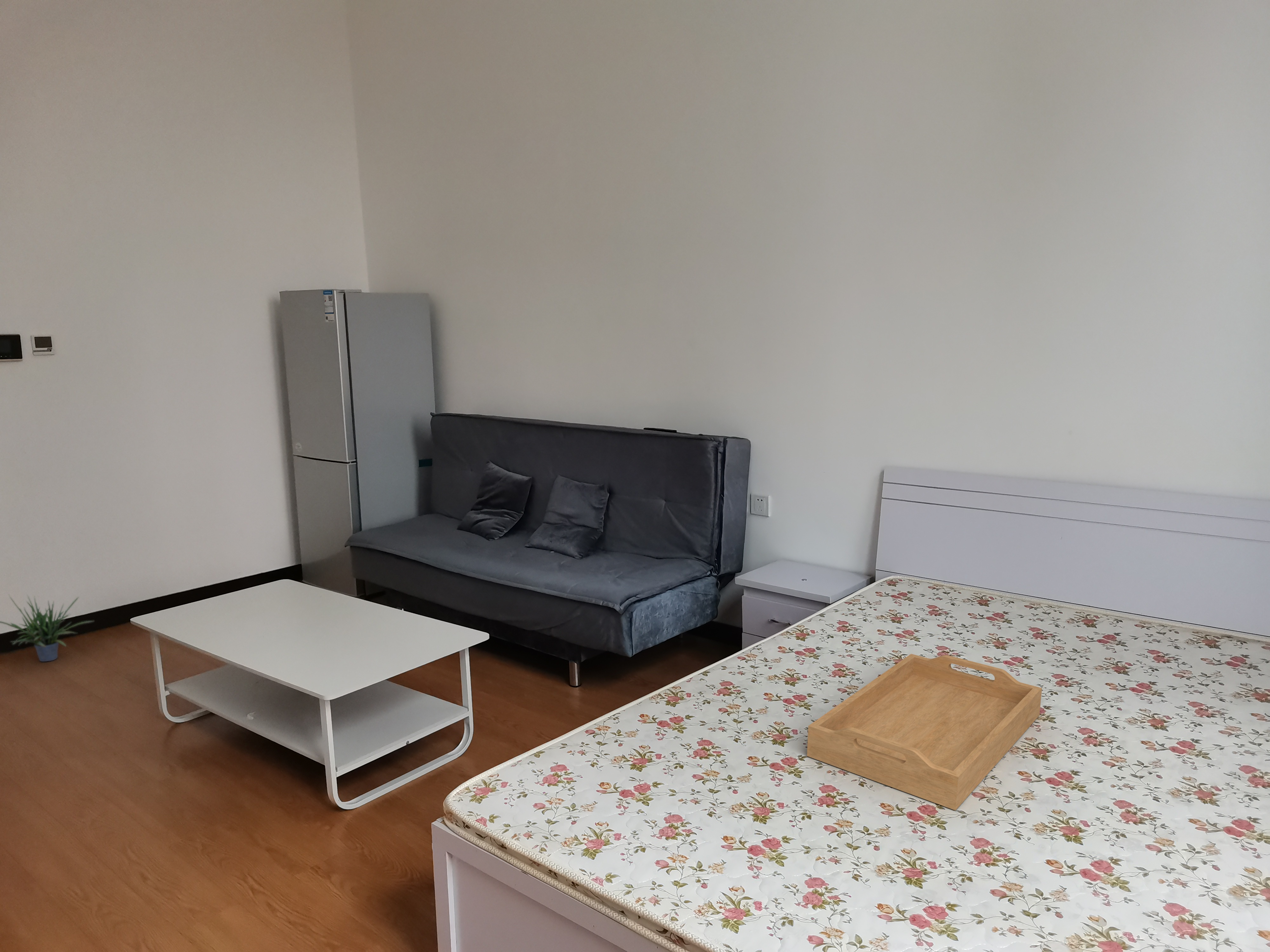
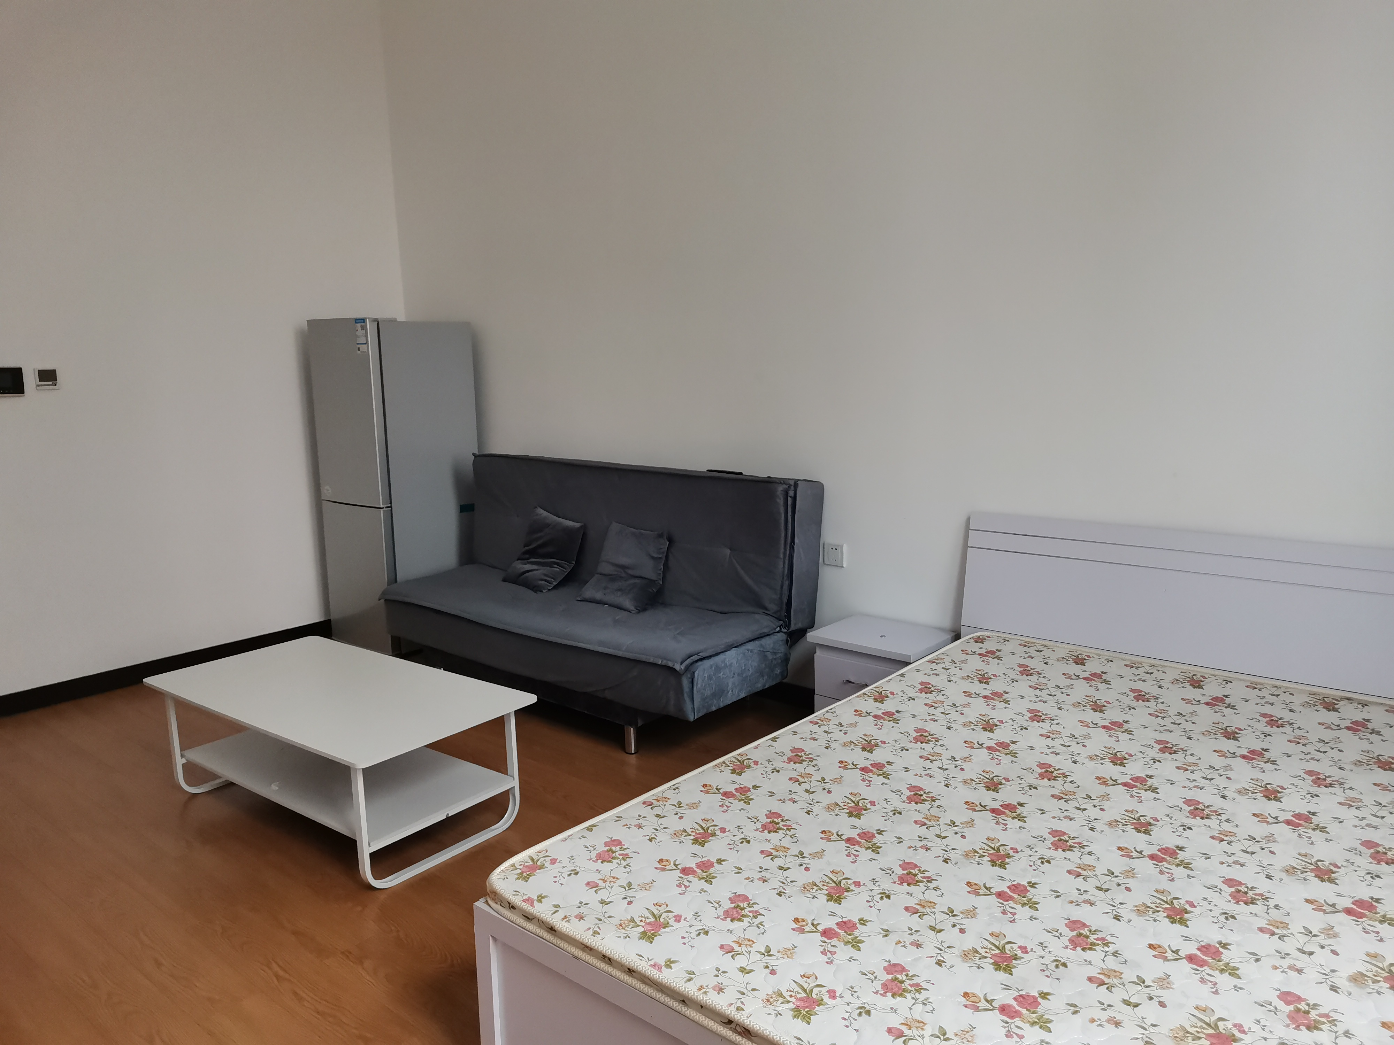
- potted plant (42, 623)
- serving tray (930, 716)
